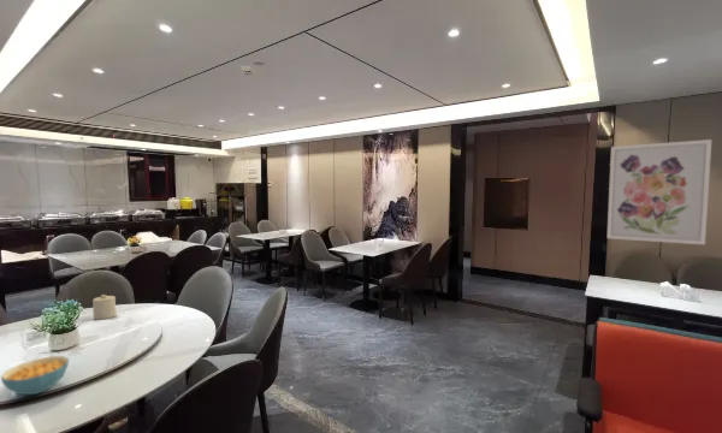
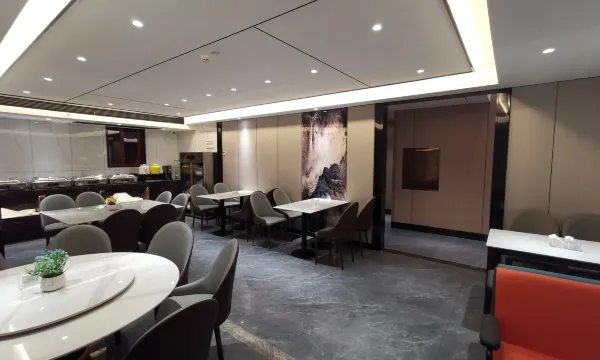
- wall art (655, 192)
- cereal bowl (37, 379)
- candle (105, 306)
